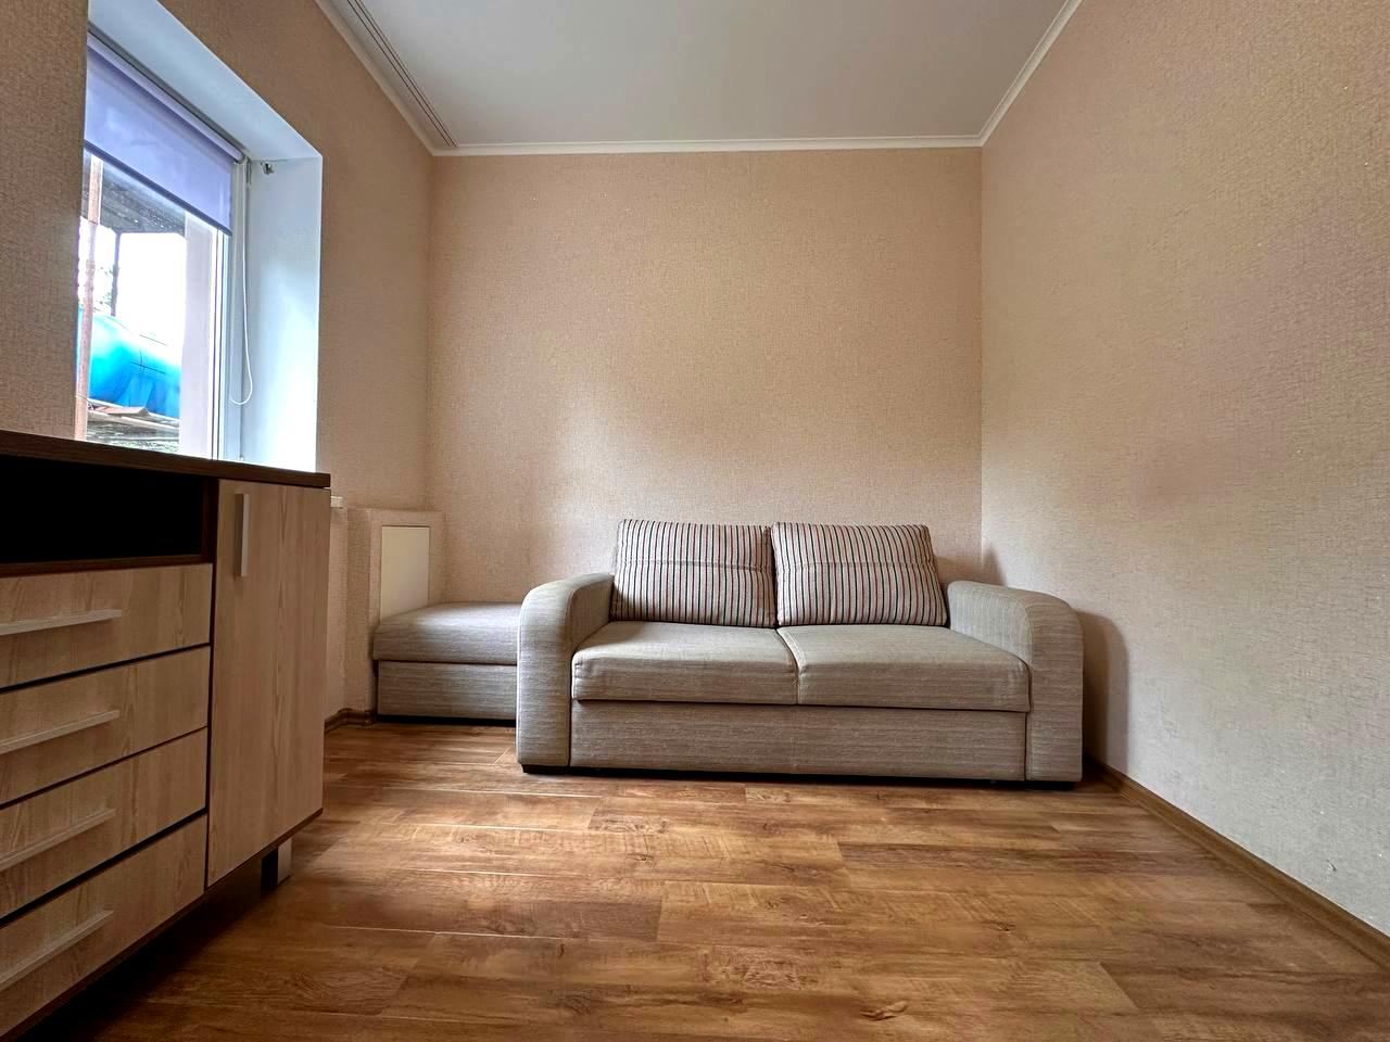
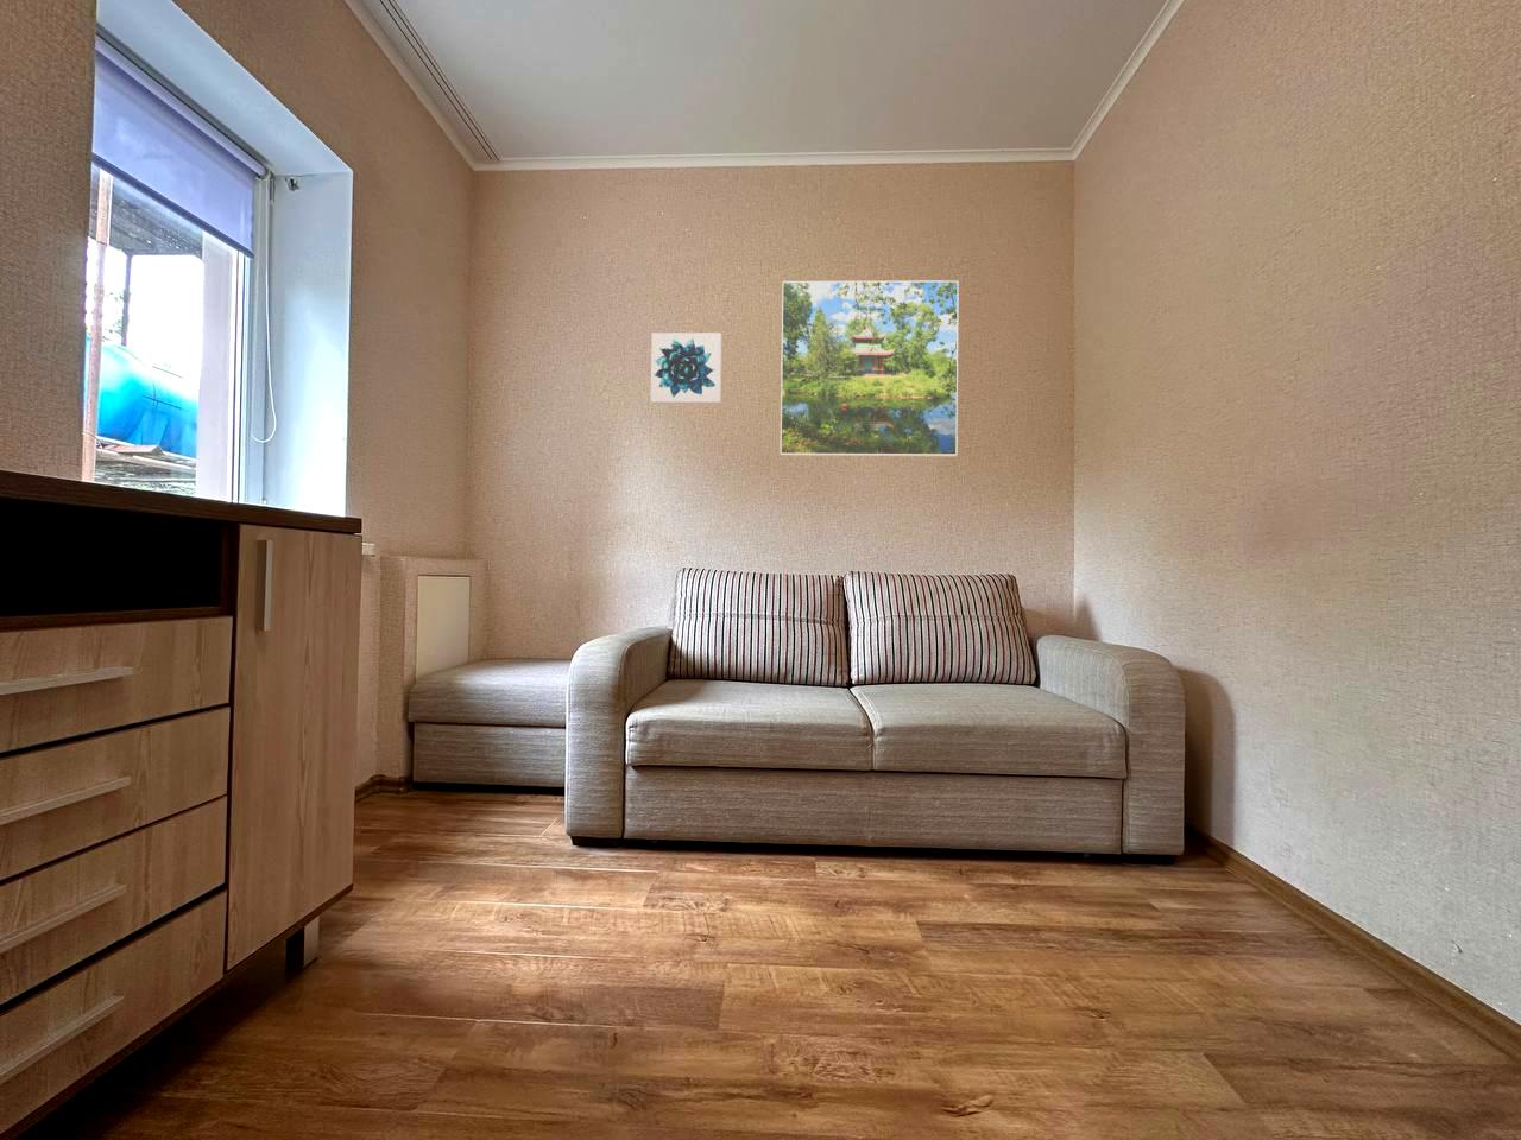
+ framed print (868, 368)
+ wall art (685, 368)
